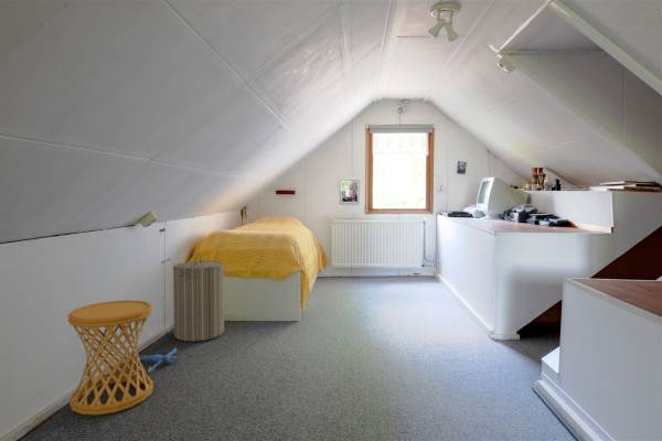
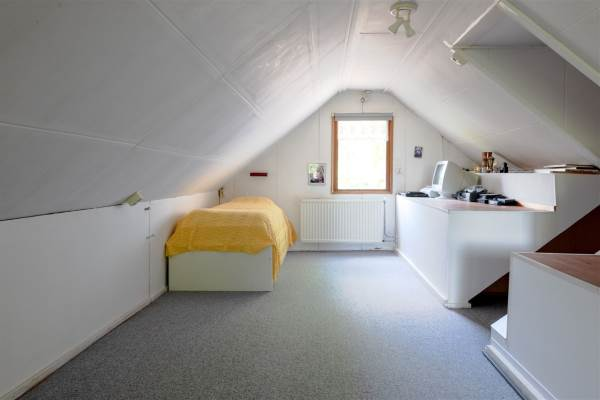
- laundry hamper (199, 293)
- plush toy (151, 357)
- side table (114, 352)
